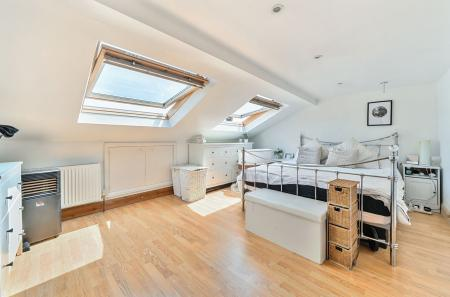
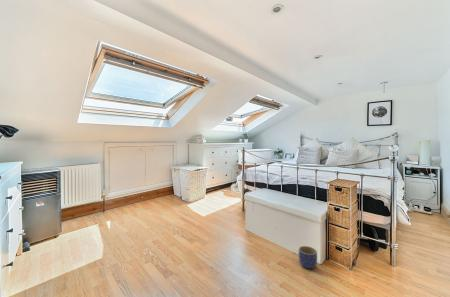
+ planter (307, 257)
